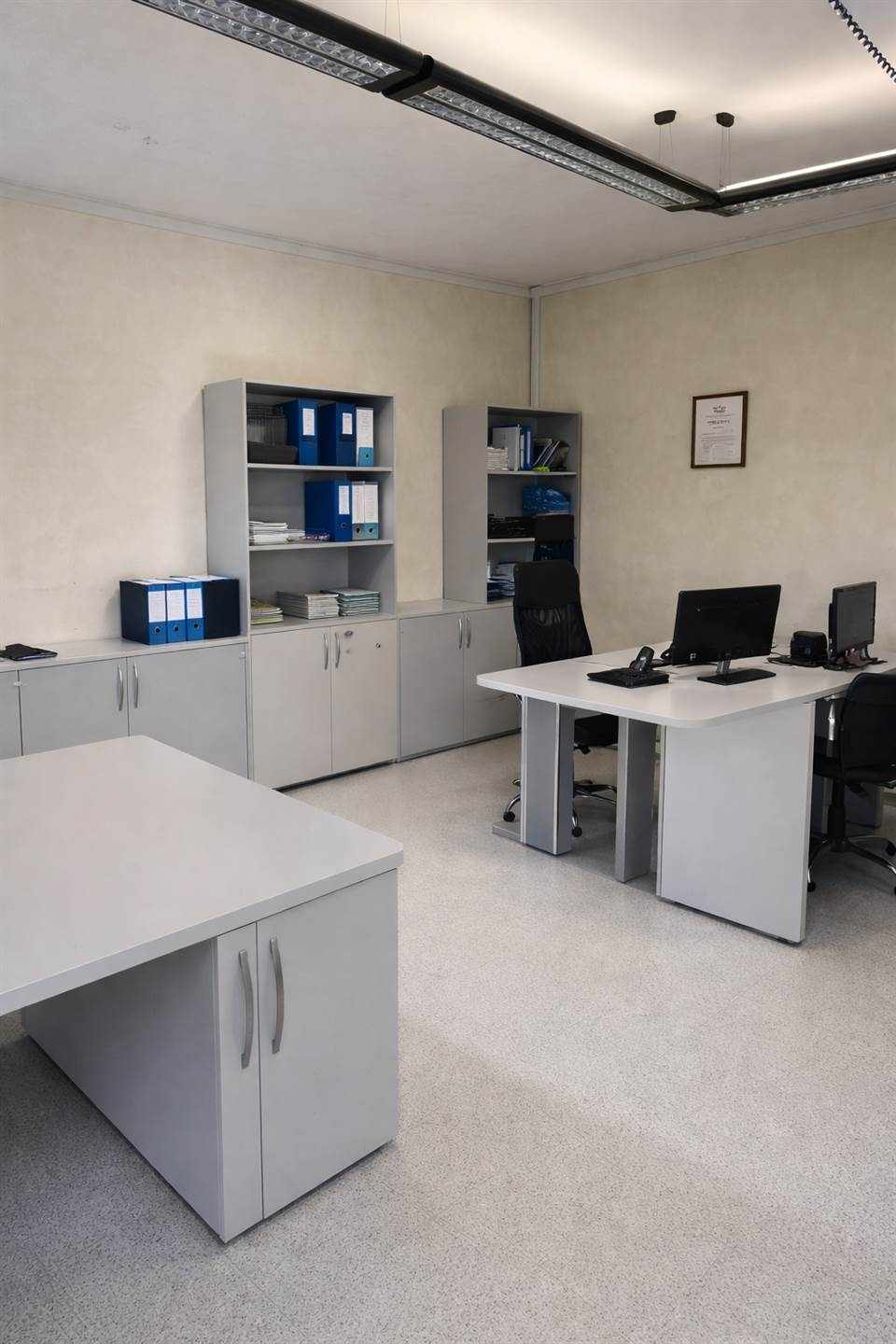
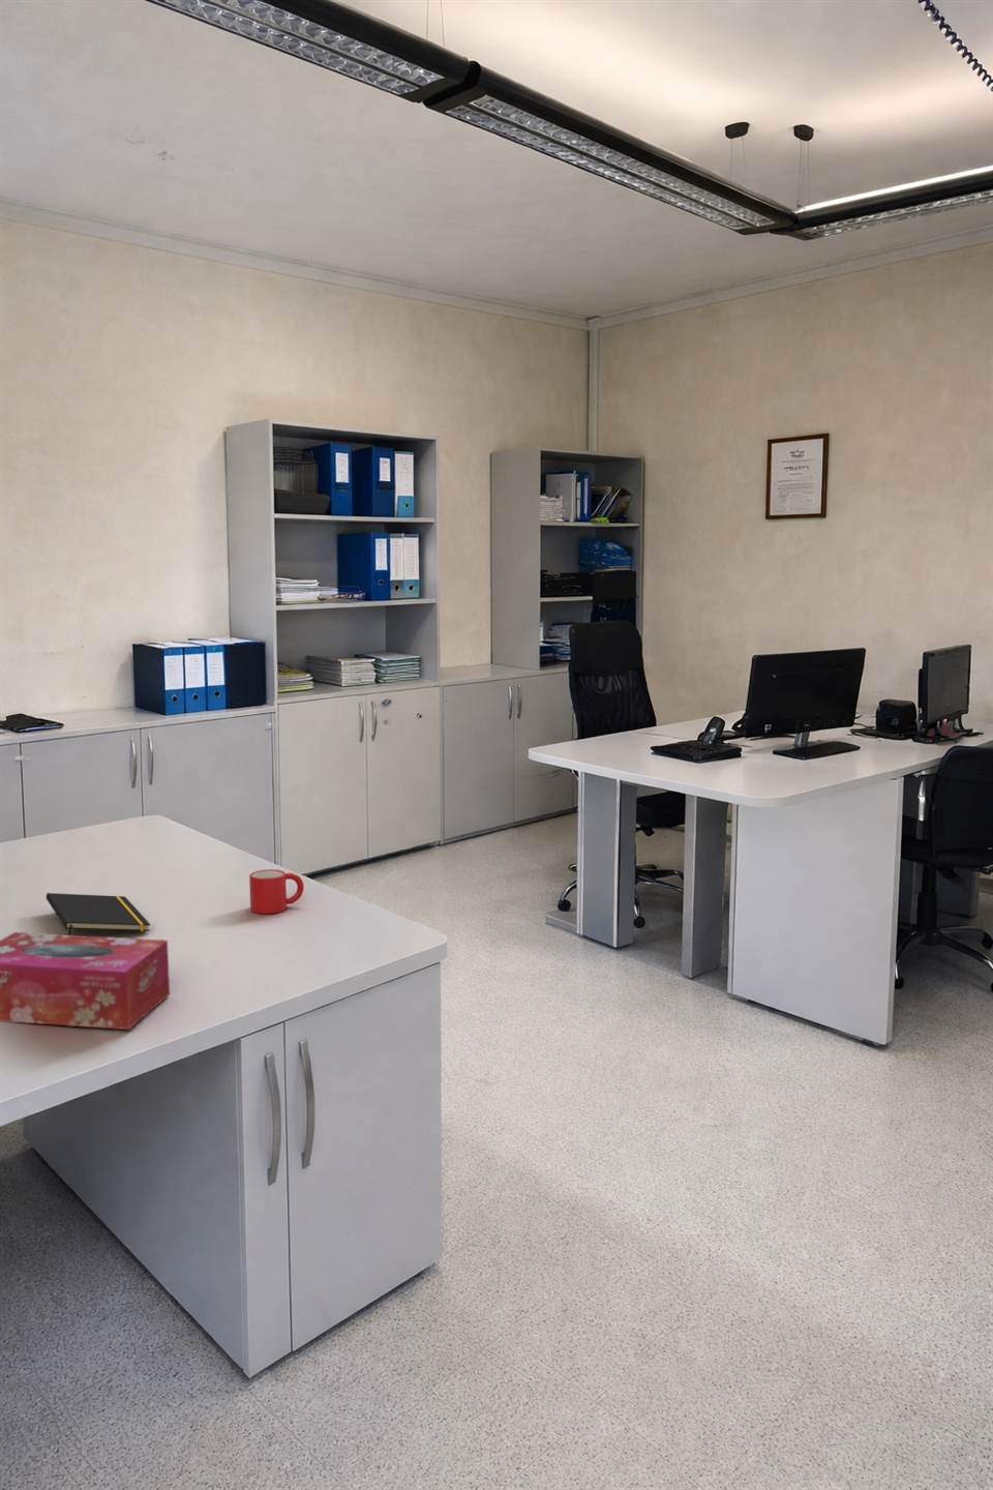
+ notepad (96, 911)
+ tissue box (69, 978)
+ mug (277, 890)
